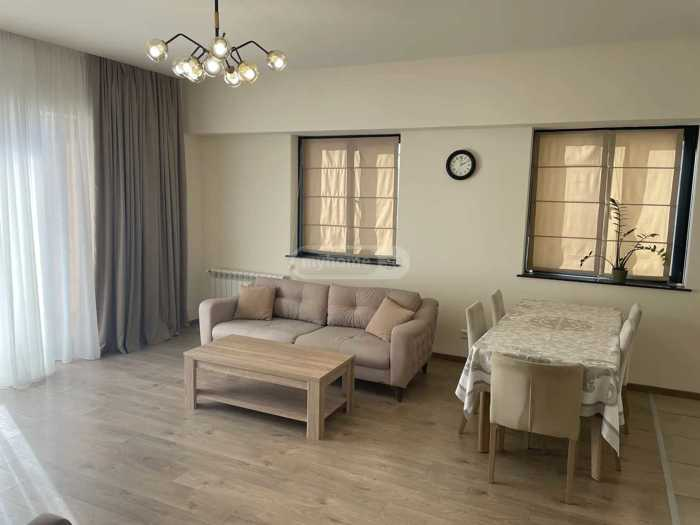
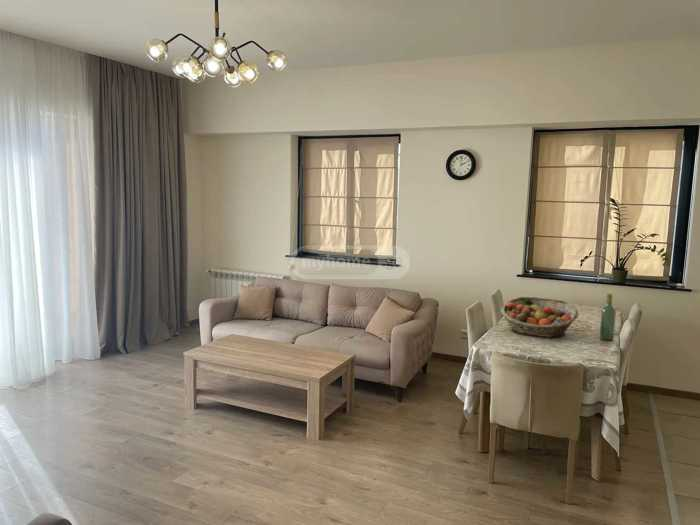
+ wine bottle (608, 316)
+ fruit basket (538, 316)
